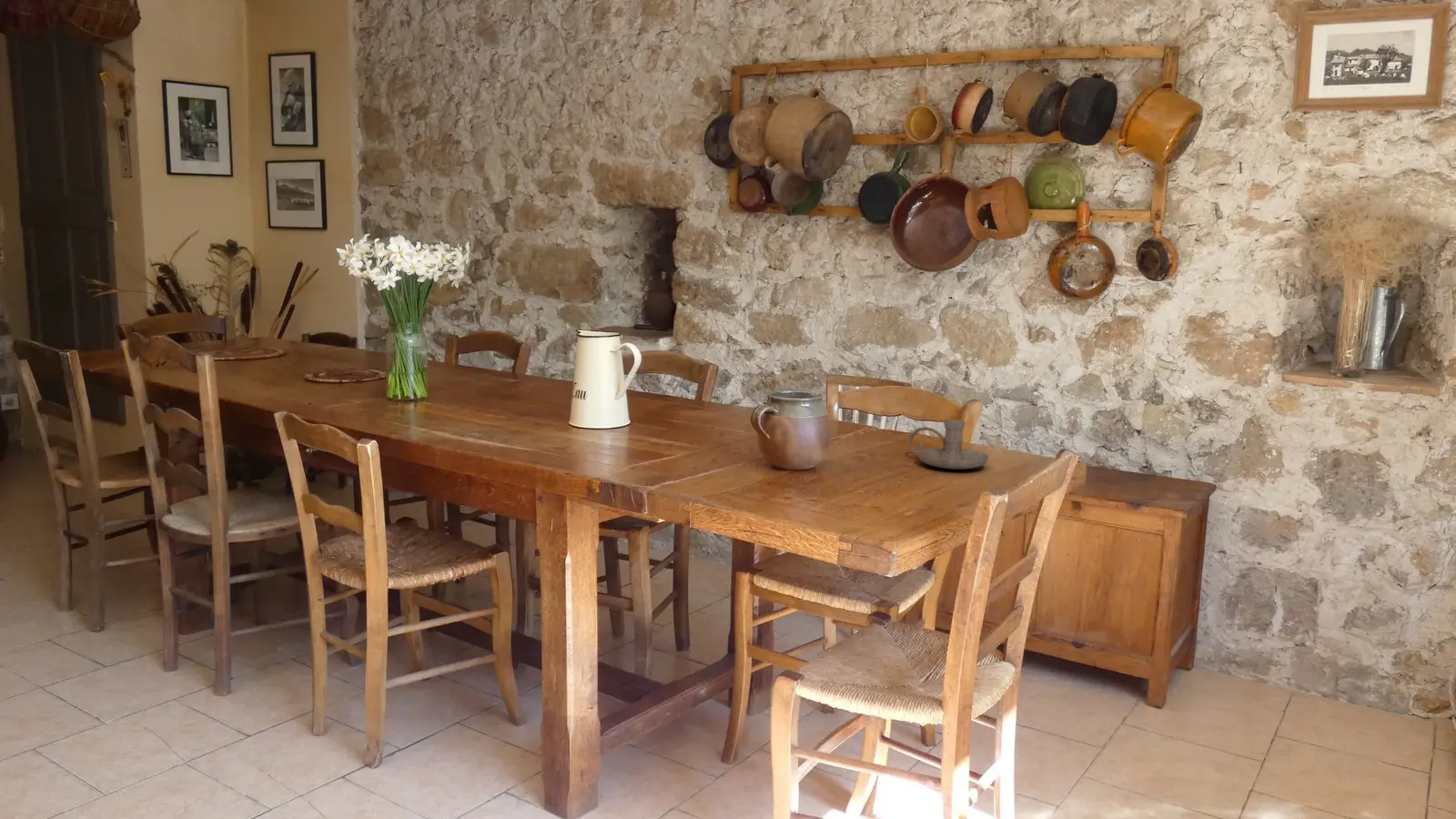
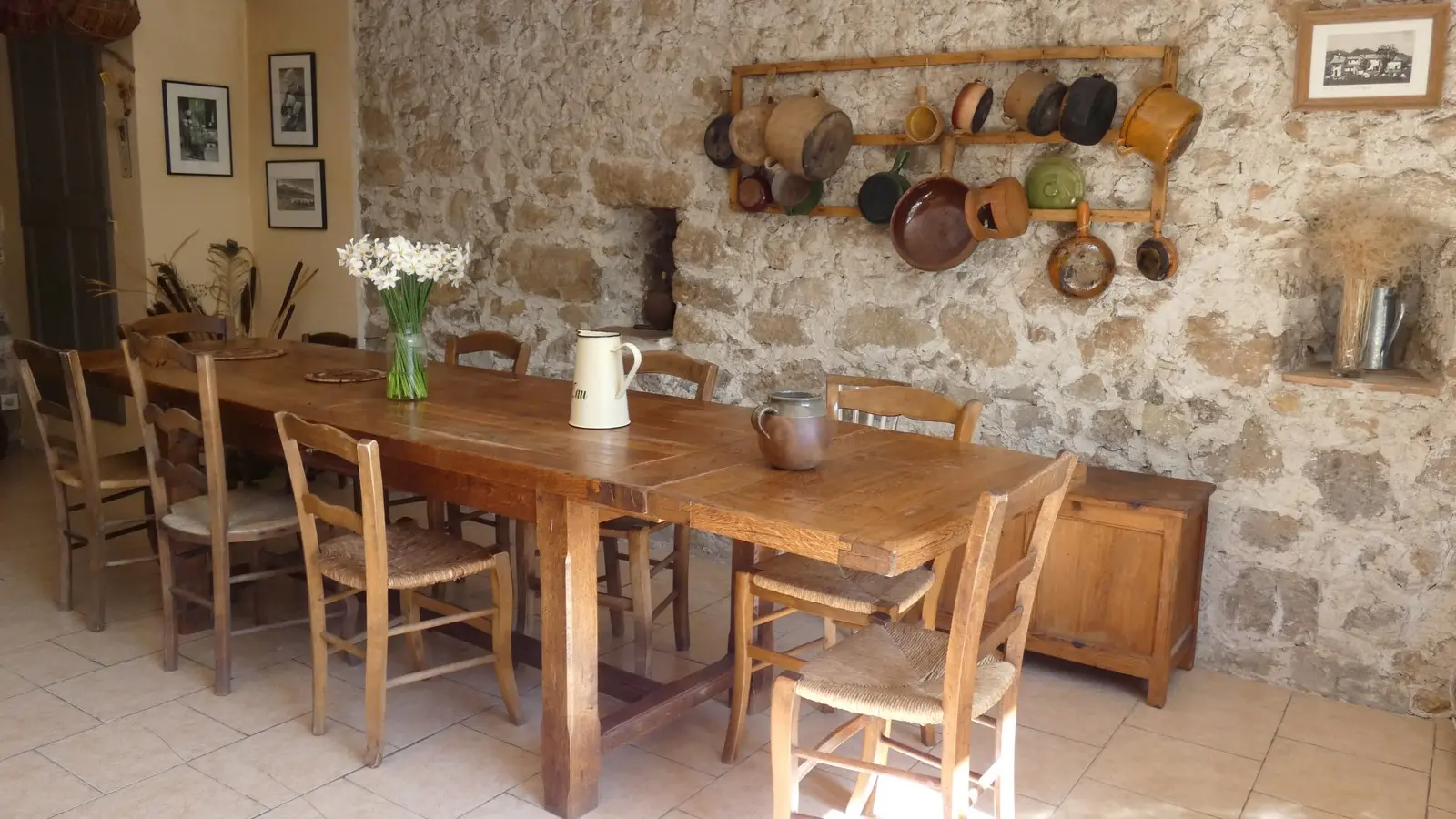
- candle holder (945, 442)
